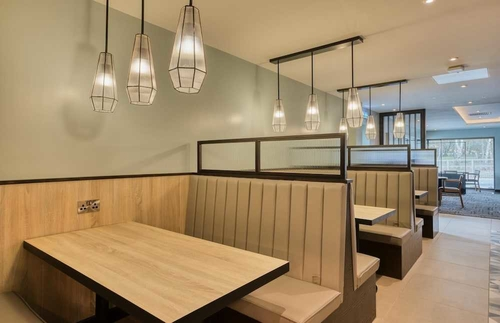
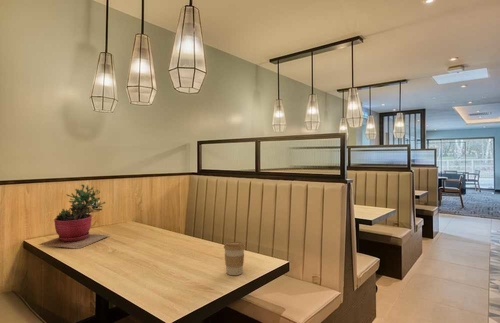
+ succulent plant (75, 213)
+ coffee cup (234, 257)
